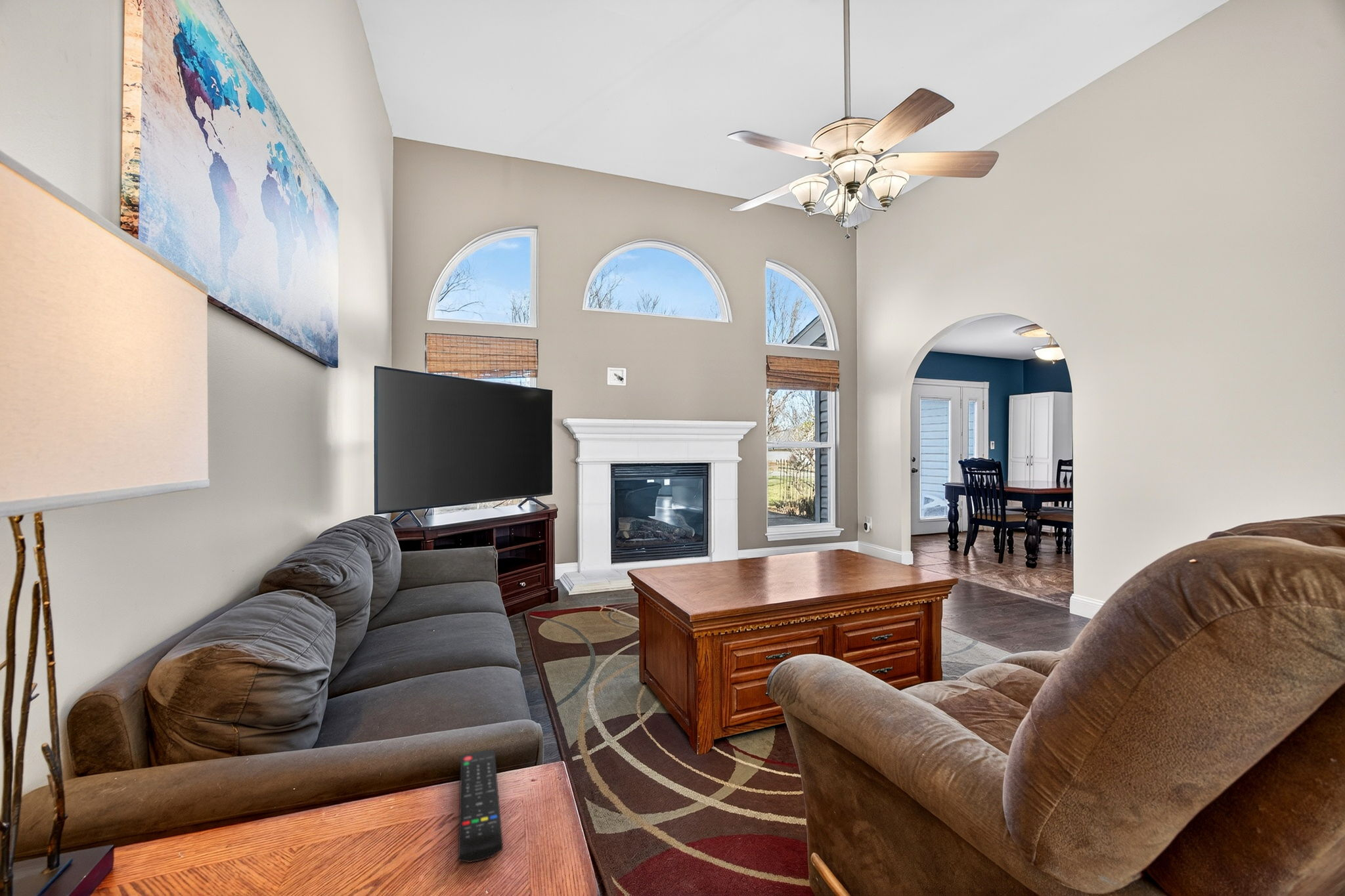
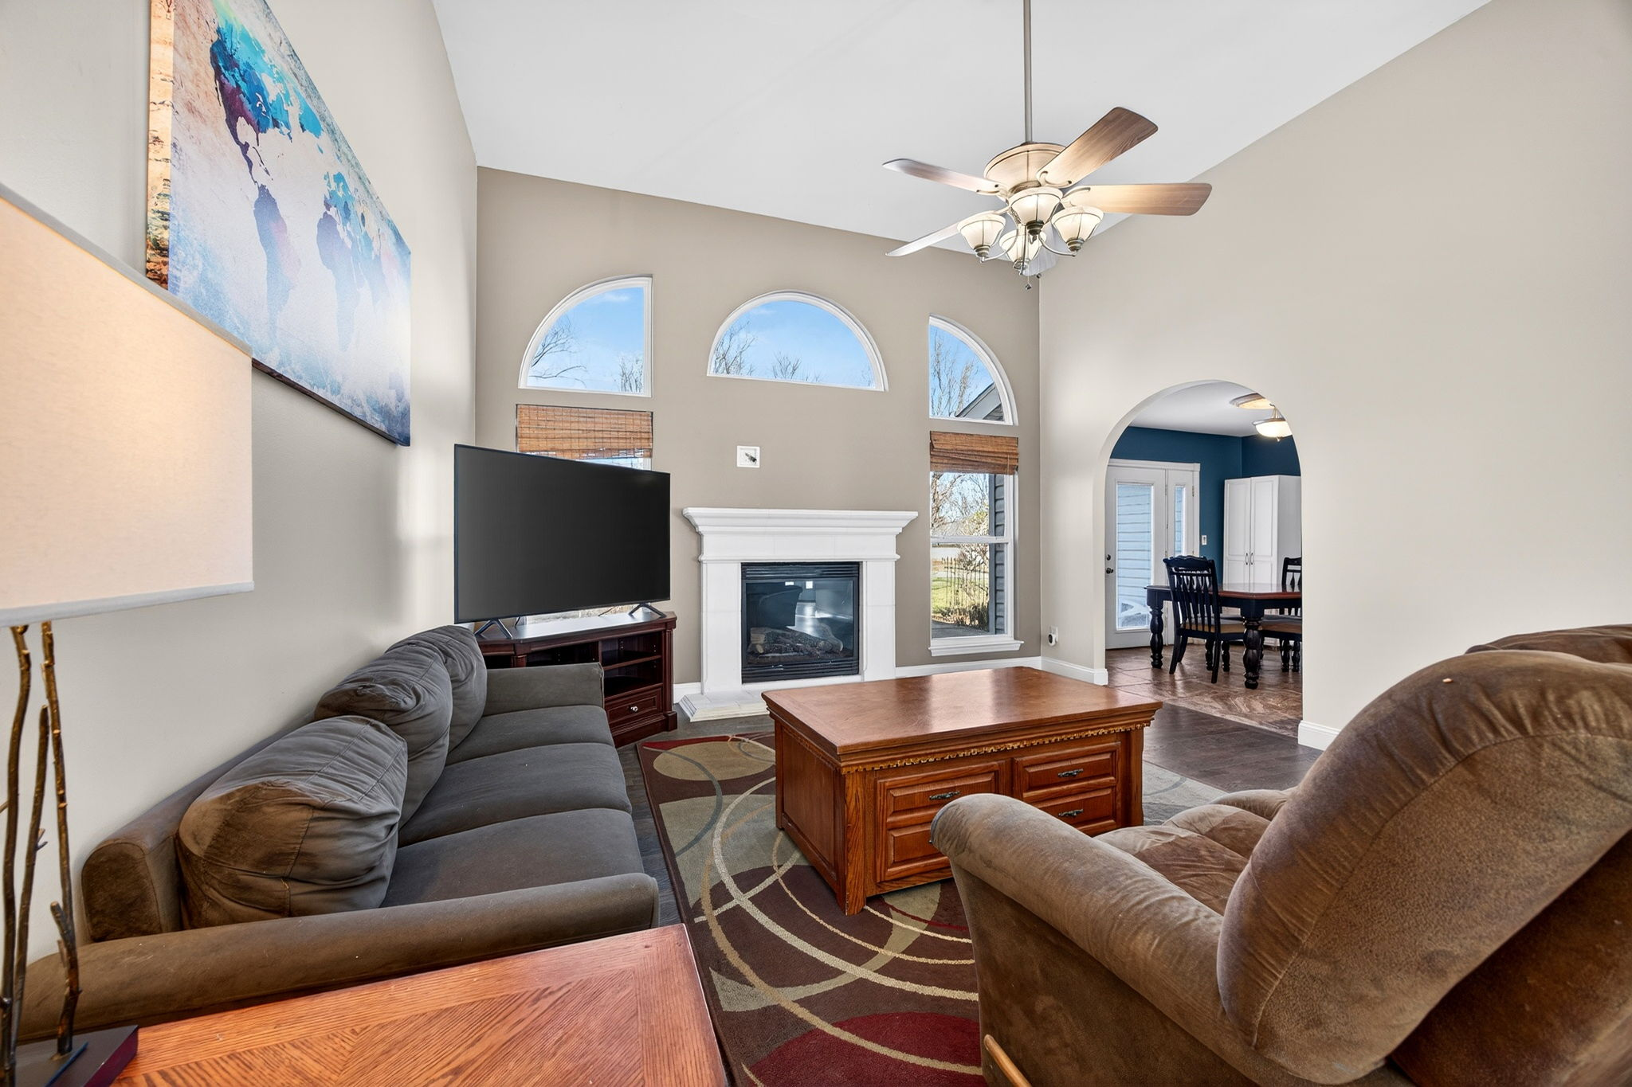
- remote control (479, 798)
